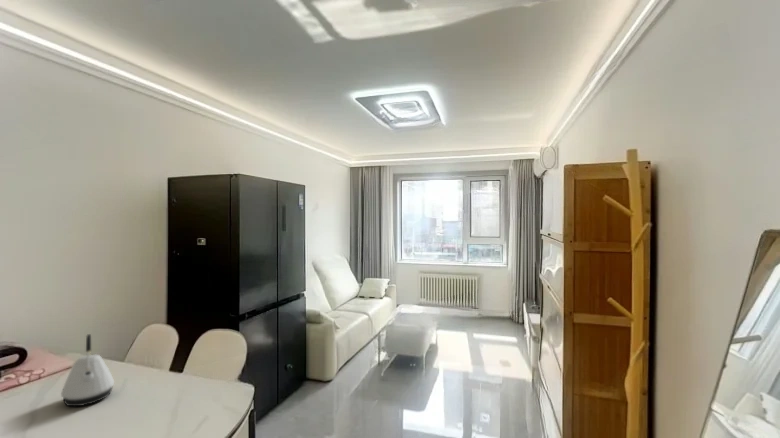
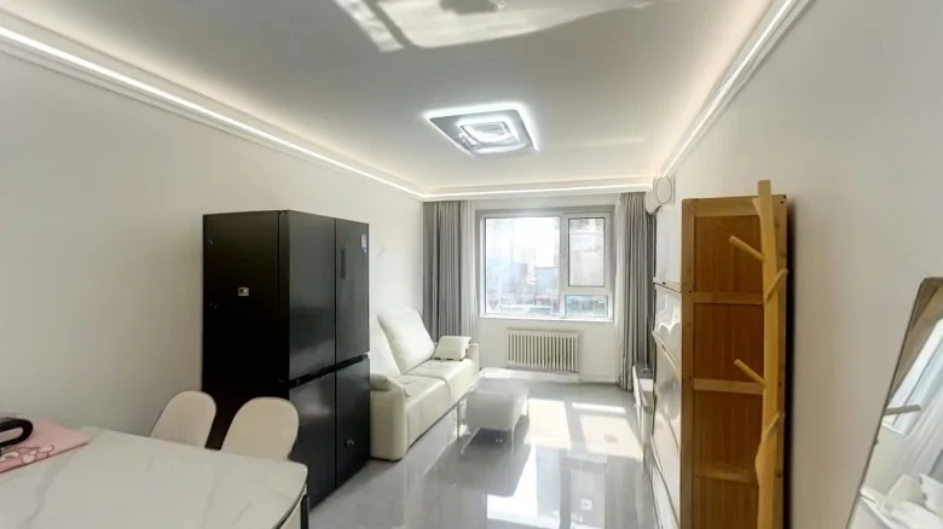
- kettle (88, 367)
